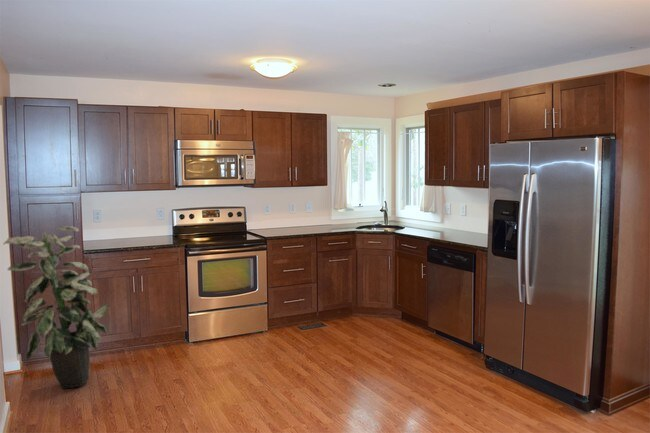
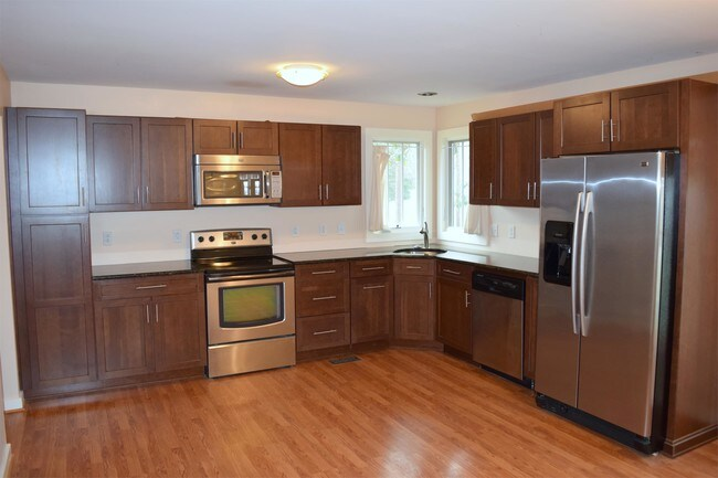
- indoor plant (61, 307)
